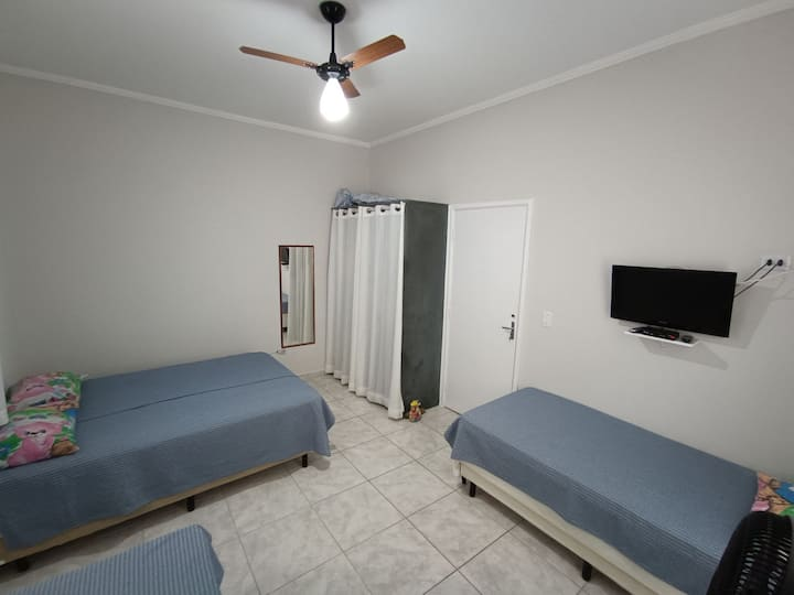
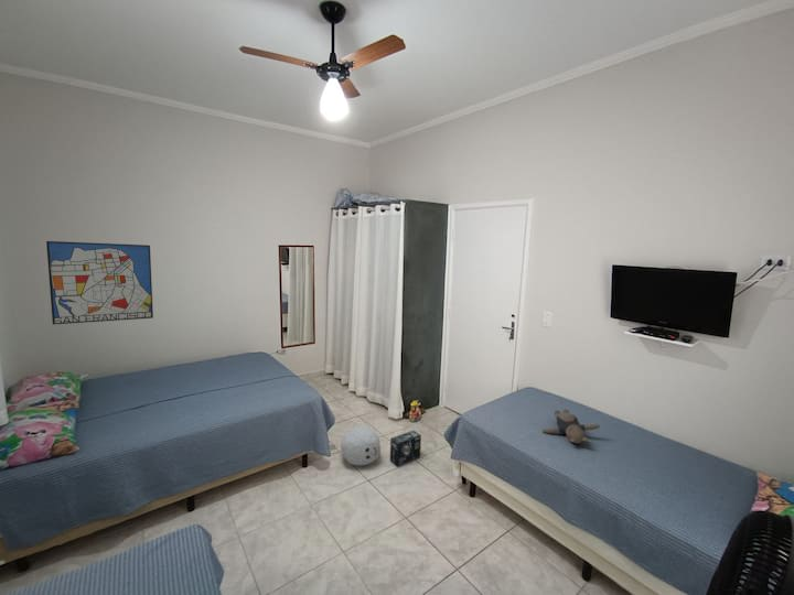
+ wall art (104, 282)
+ teddy bear (570, 425)
+ plush toy (360, 444)
+ box (405, 447)
